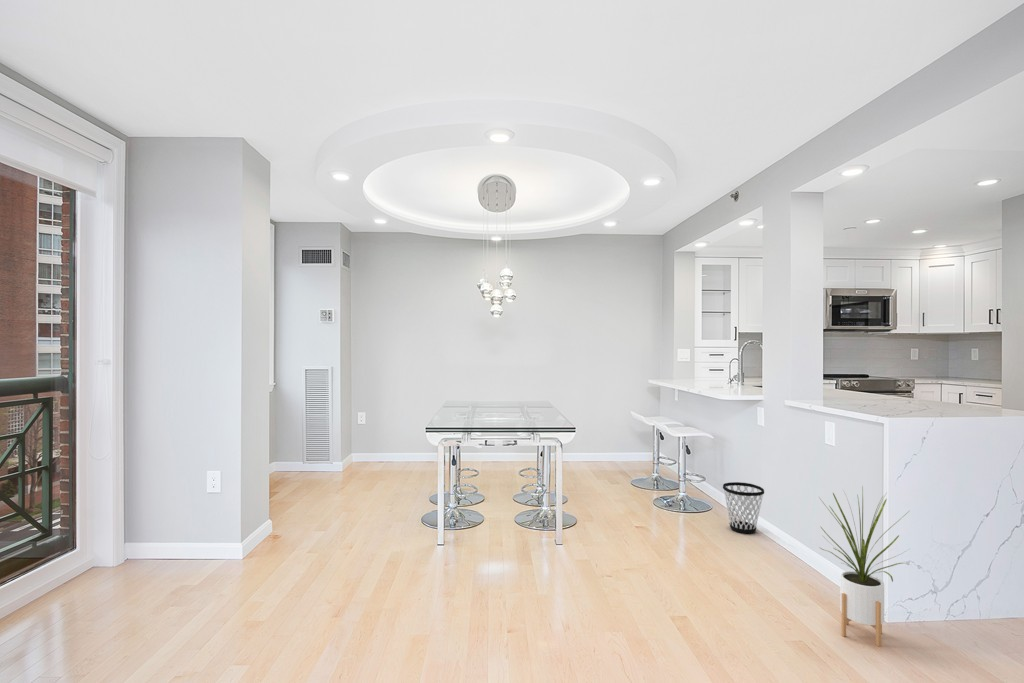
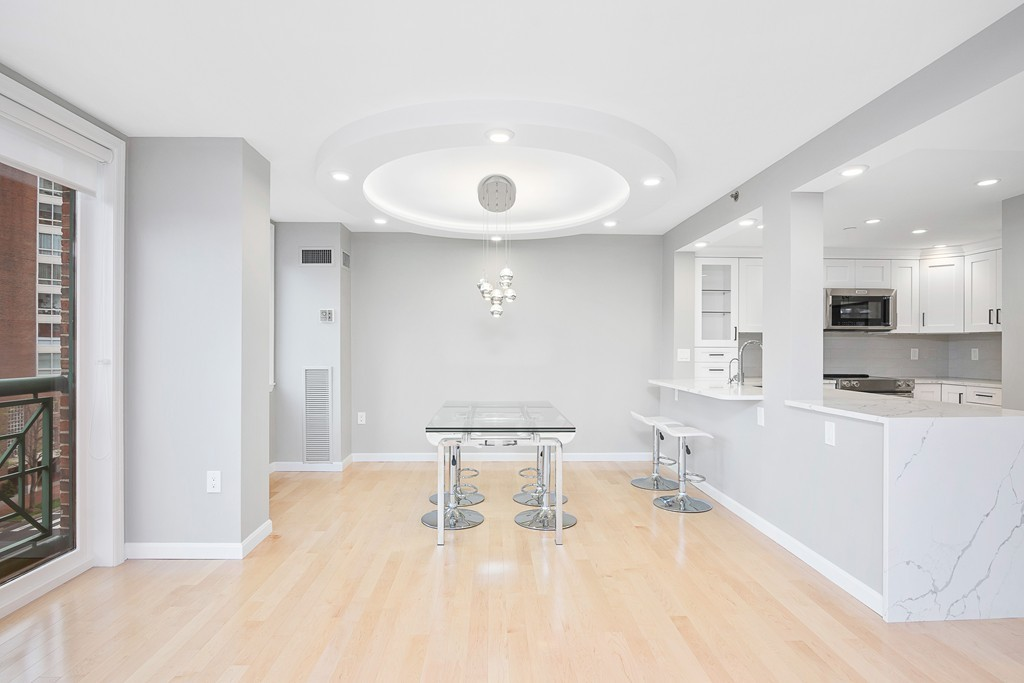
- wastebasket (744, 508)
- house plant (861, 560)
